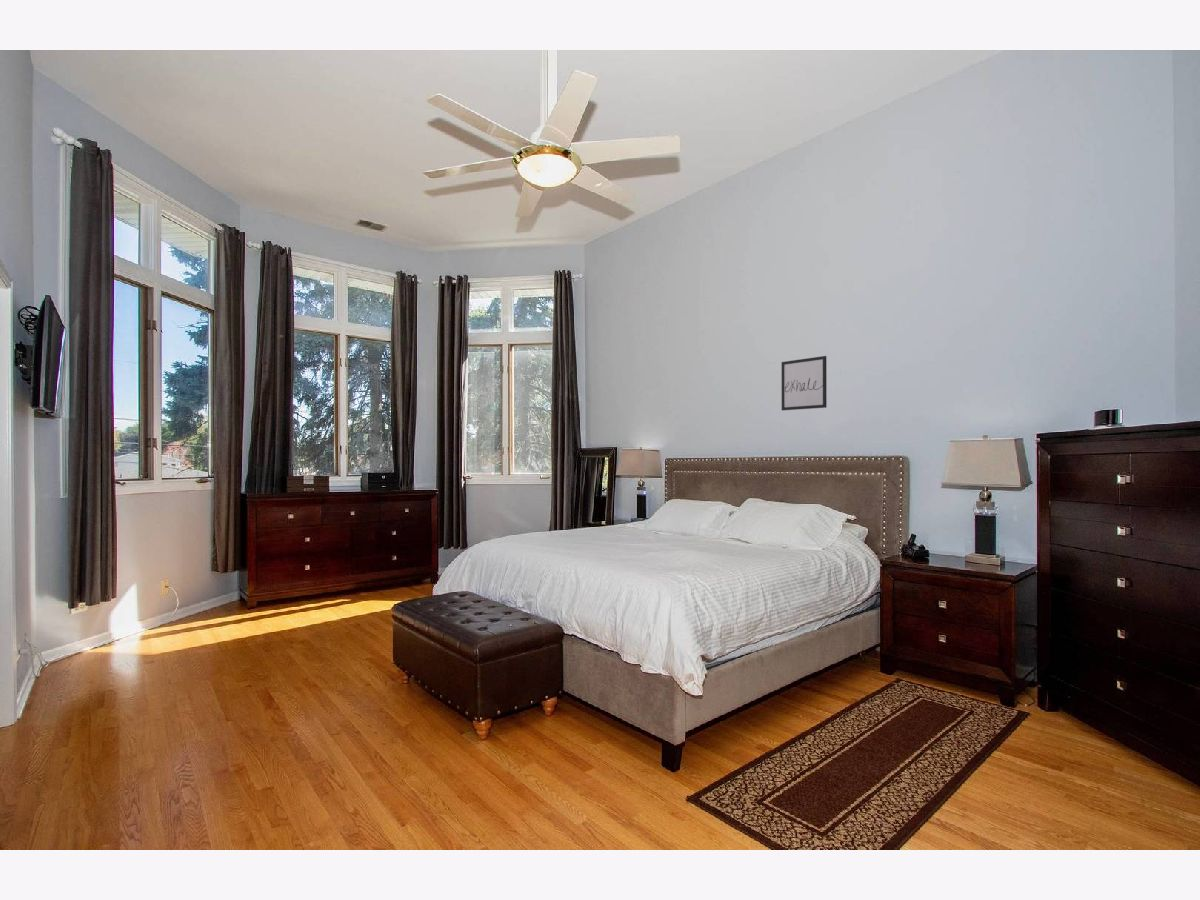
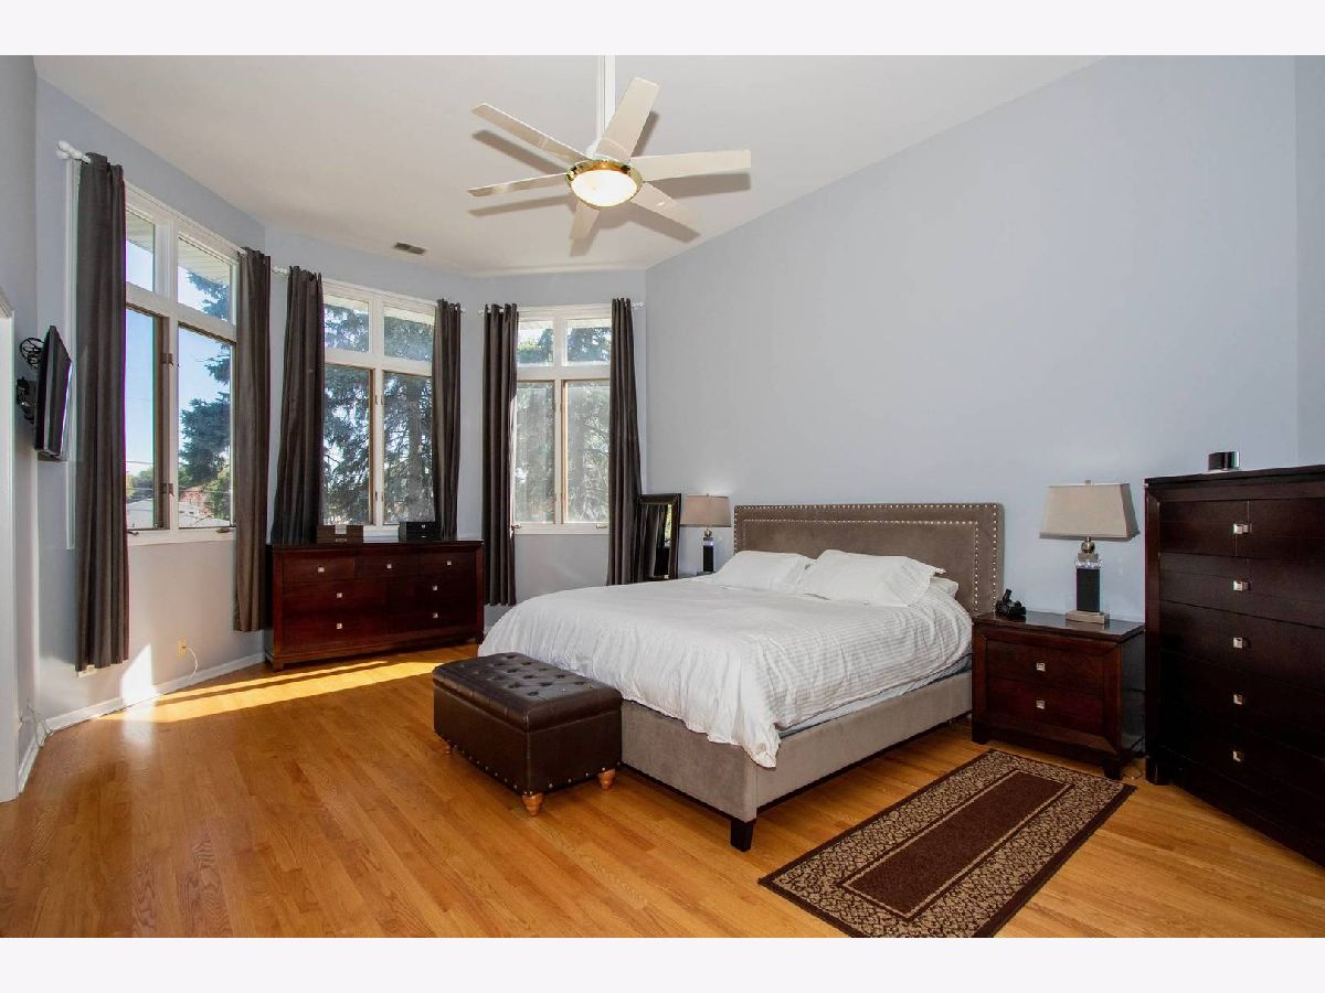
- wall art (803, 384)
